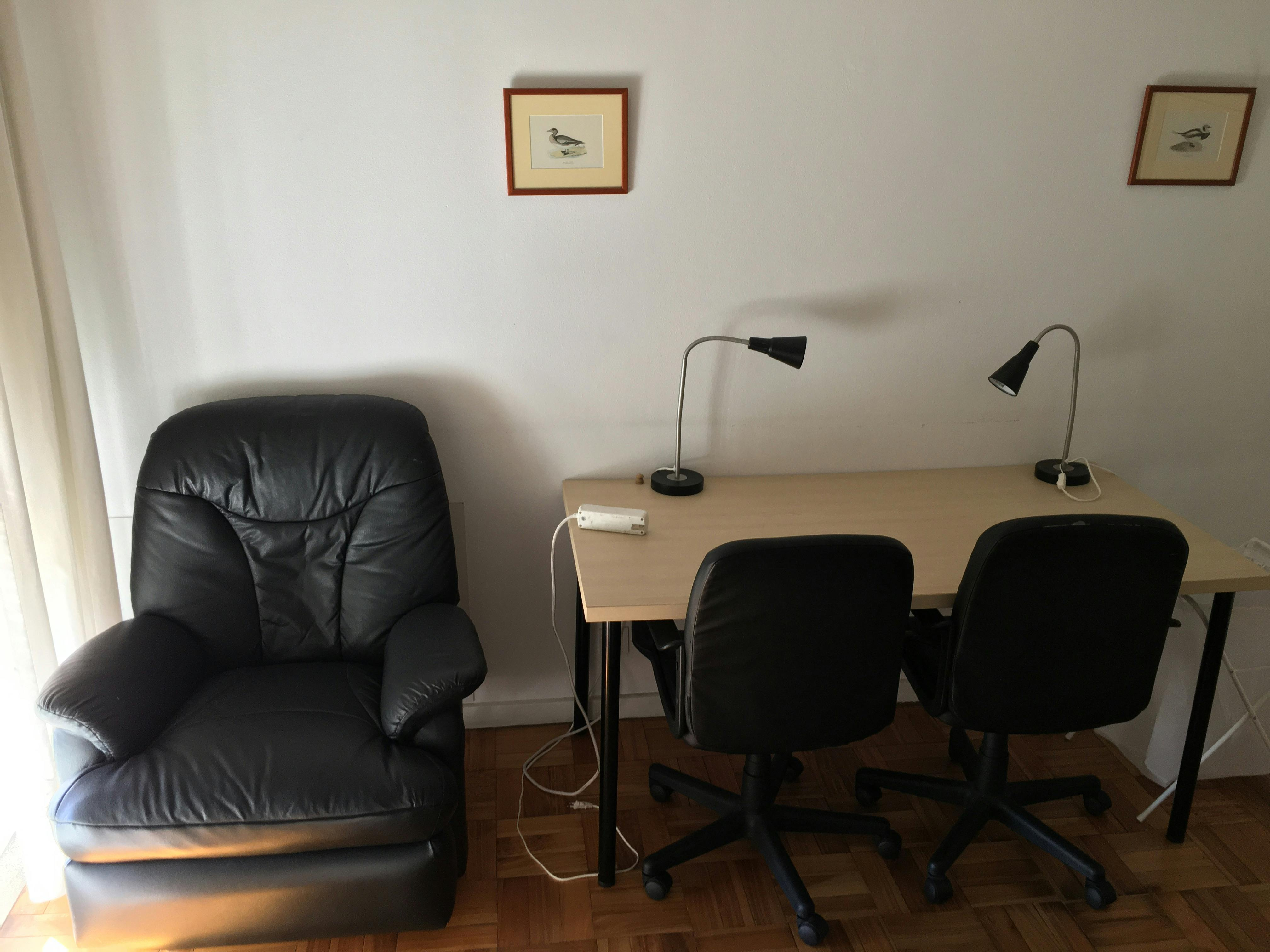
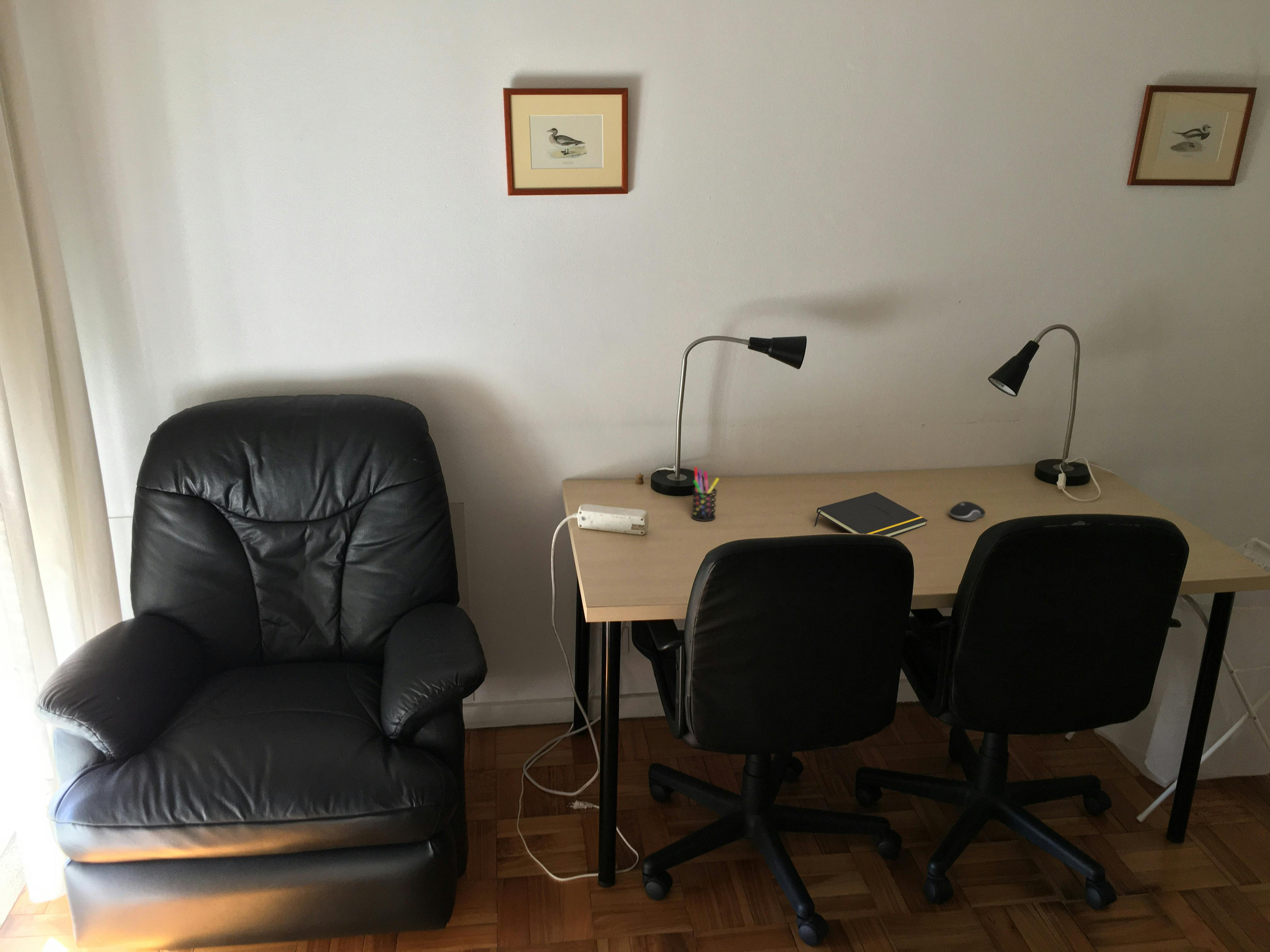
+ computer mouse (967, 509)
+ pen holder (702, 494)
+ notepad (872, 516)
